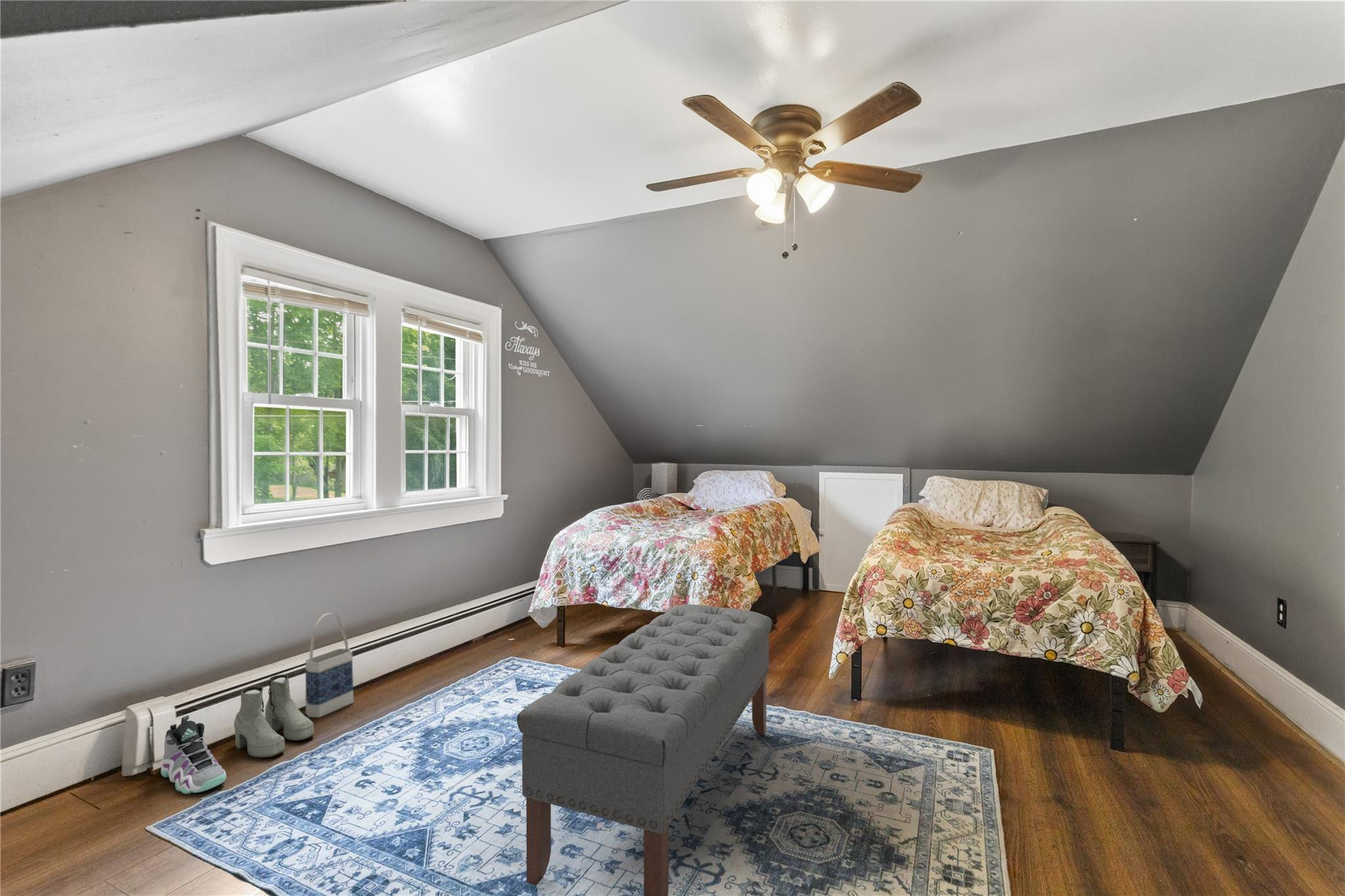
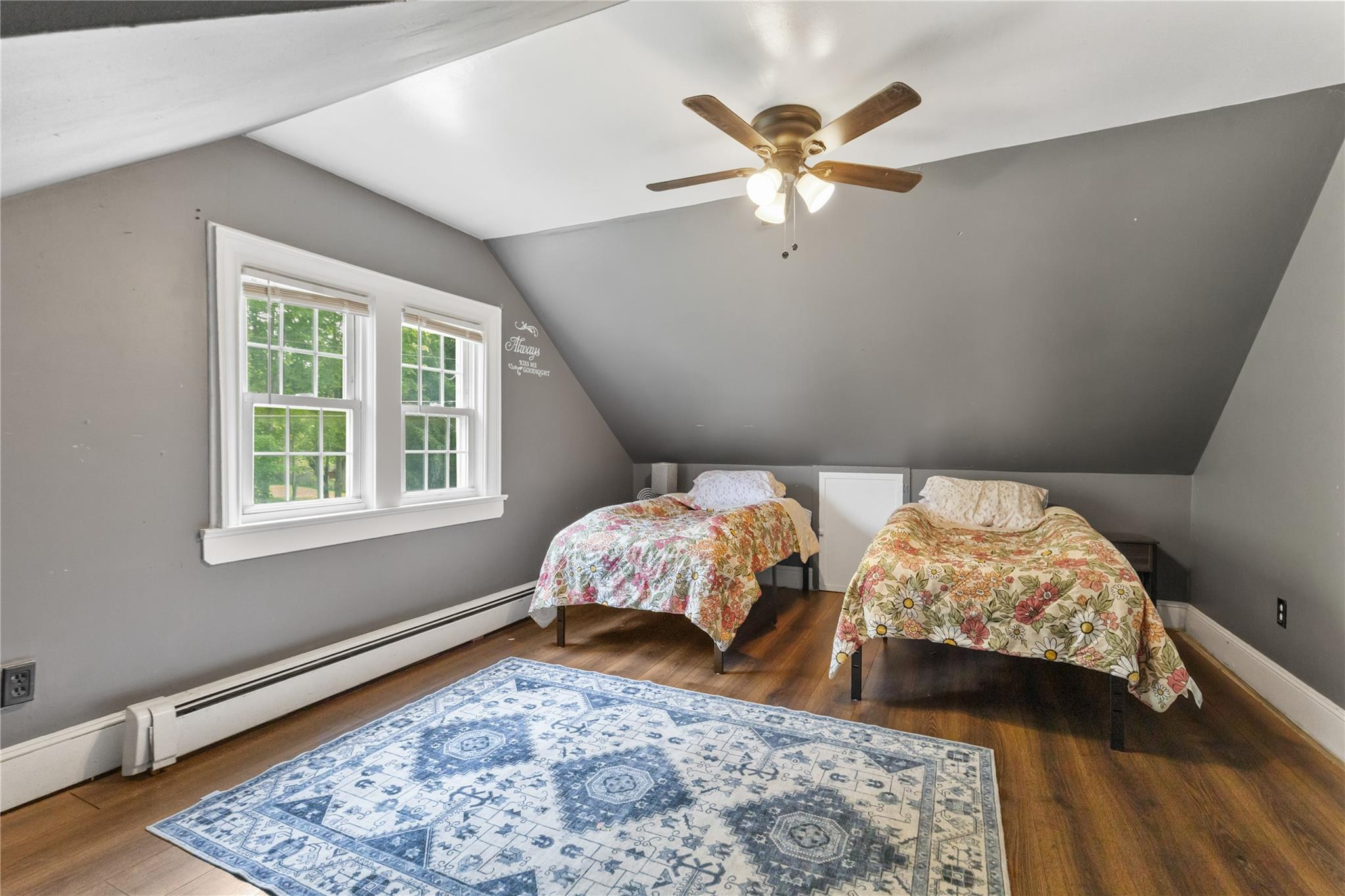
- bench (671, 719)
- sneaker (190, 748)
- bag (329, 660)
- boots (274, 713)
